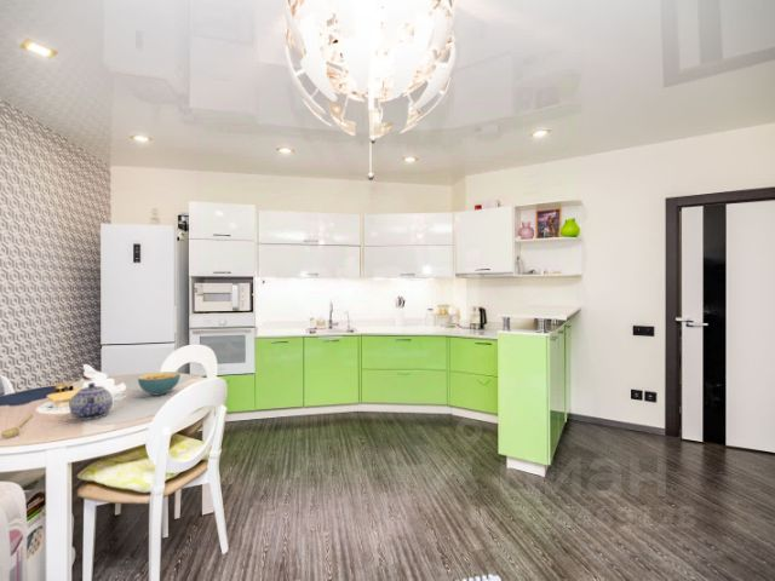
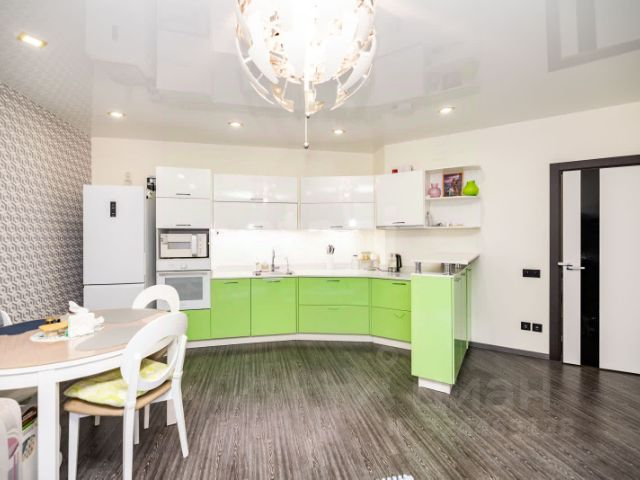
- spoon (19, 424)
- cereal bowl (159, 384)
- teapot (91, 399)
